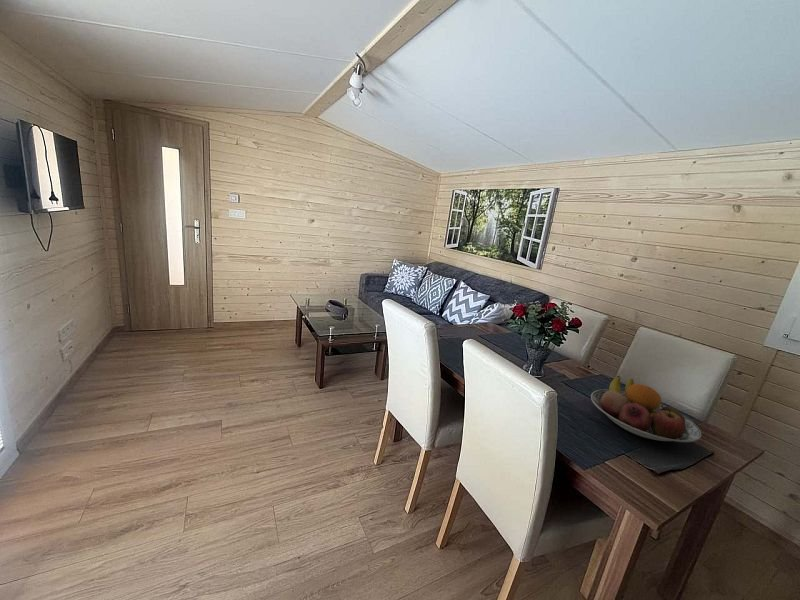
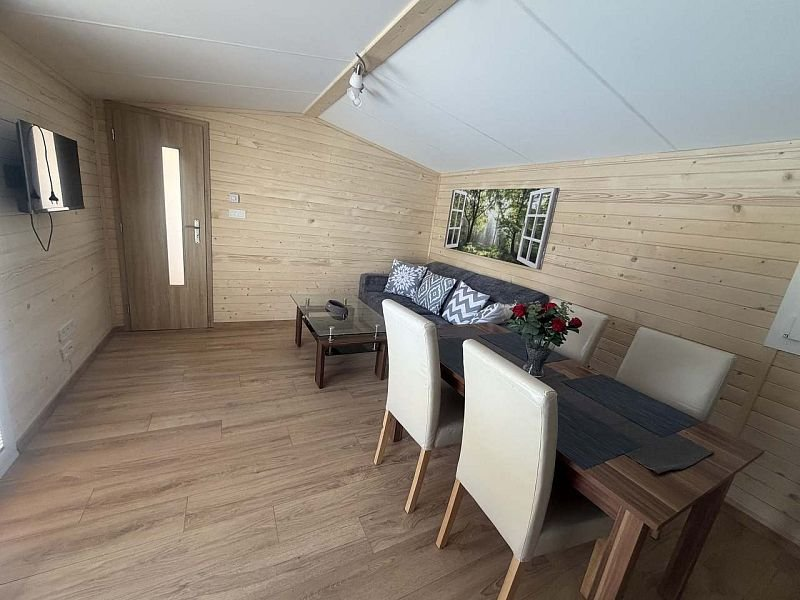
- fruit bowl (643, 408)
